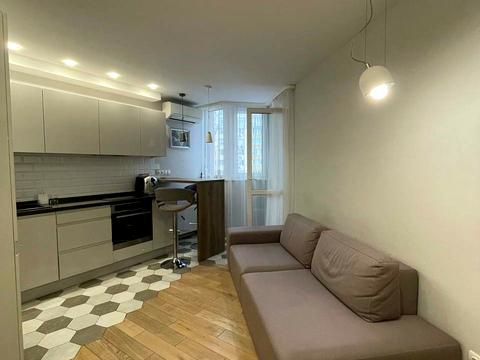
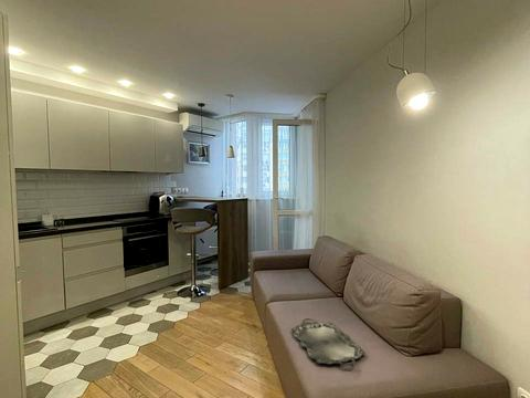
+ serving tray (325, 339)
